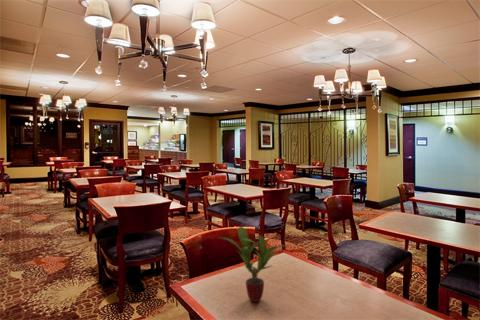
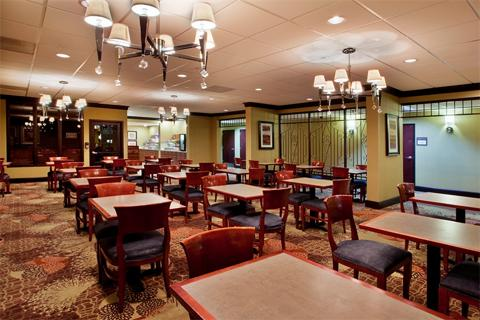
- potted plant (253, 263)
